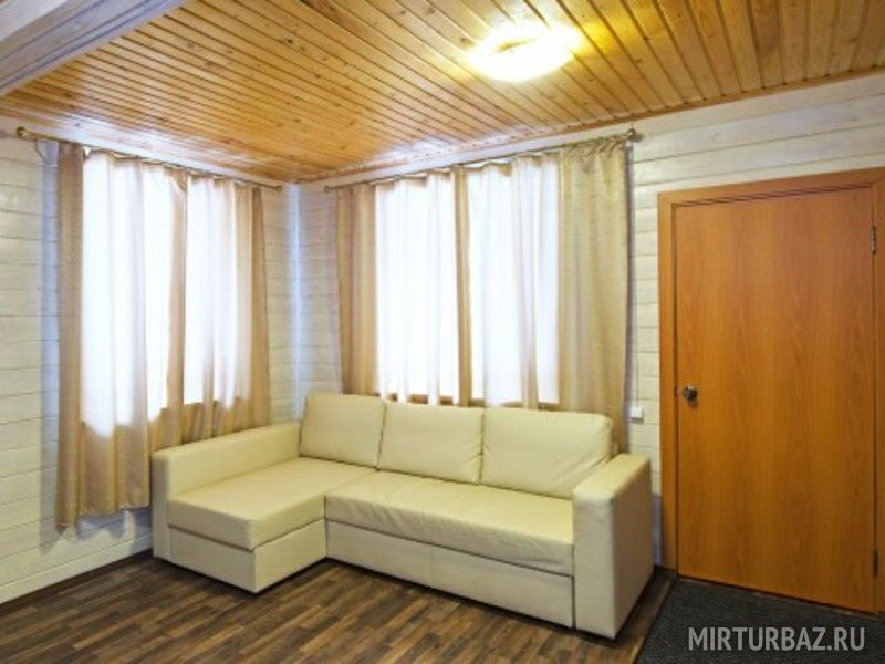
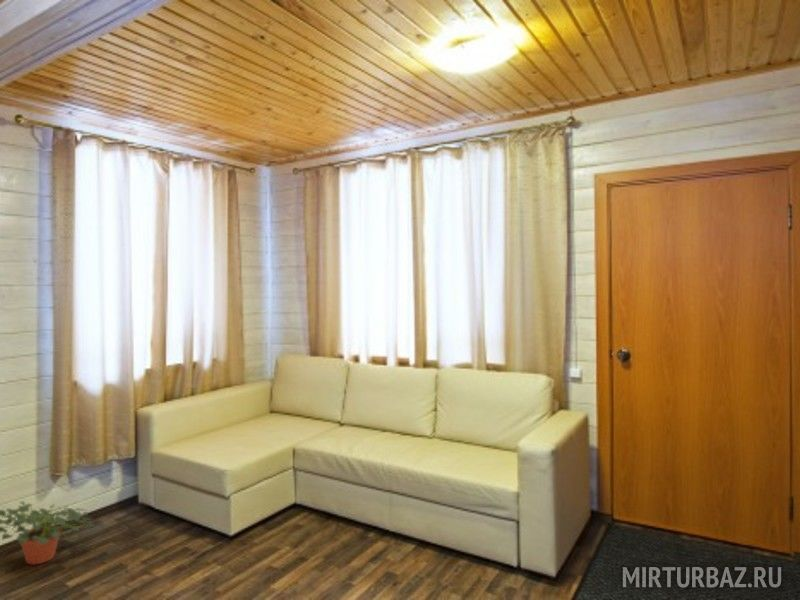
+ potted plant (46, 530)
